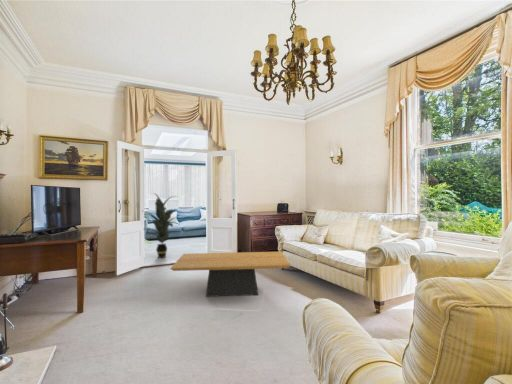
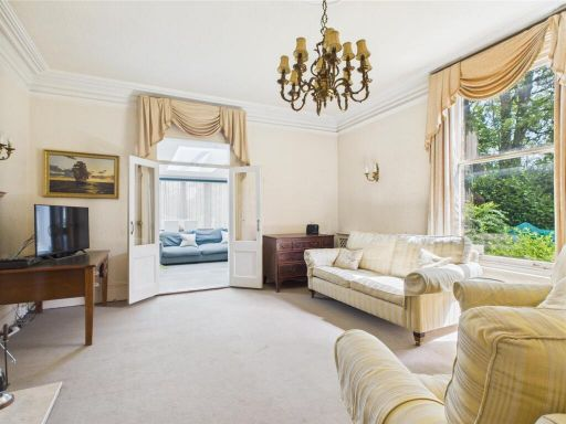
- coffee table (232, 275)
- indoor plant (160, 224)
